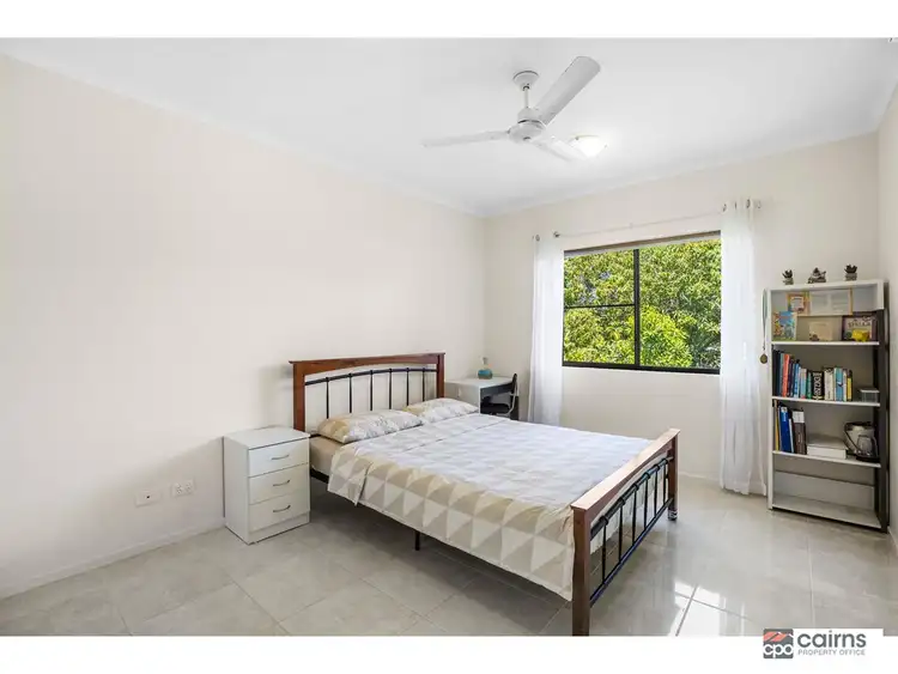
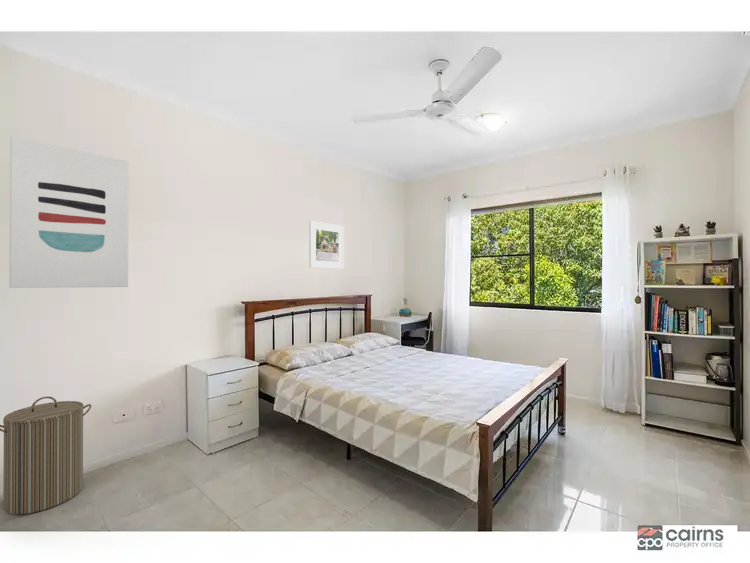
+ wall art (74, 218)
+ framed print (327, 246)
+ laundry hamper (45, 446)
